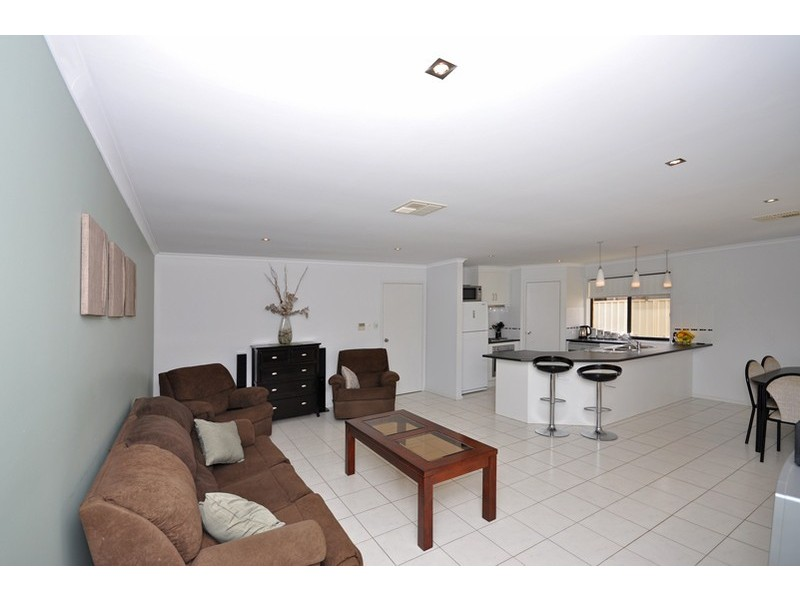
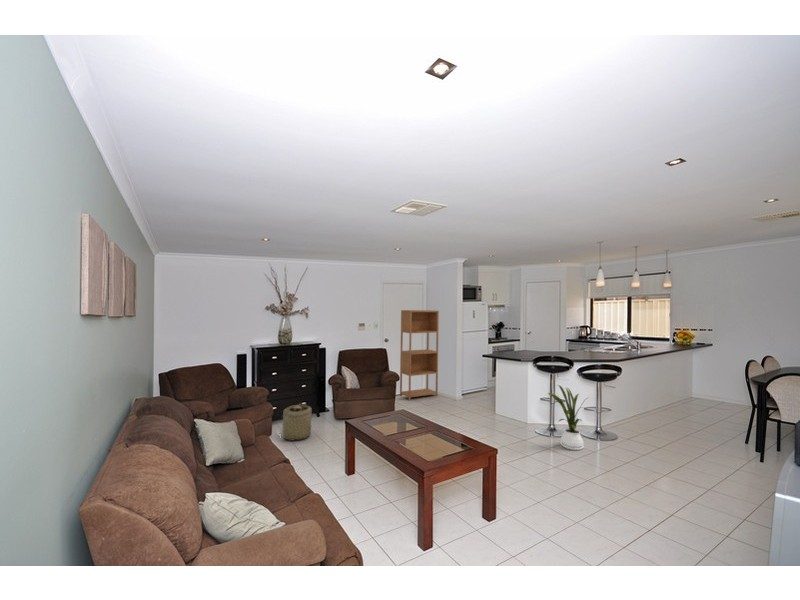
+ bookcase (419, 353)
+ basket (295, 420)
+ house plant (569, 414)
